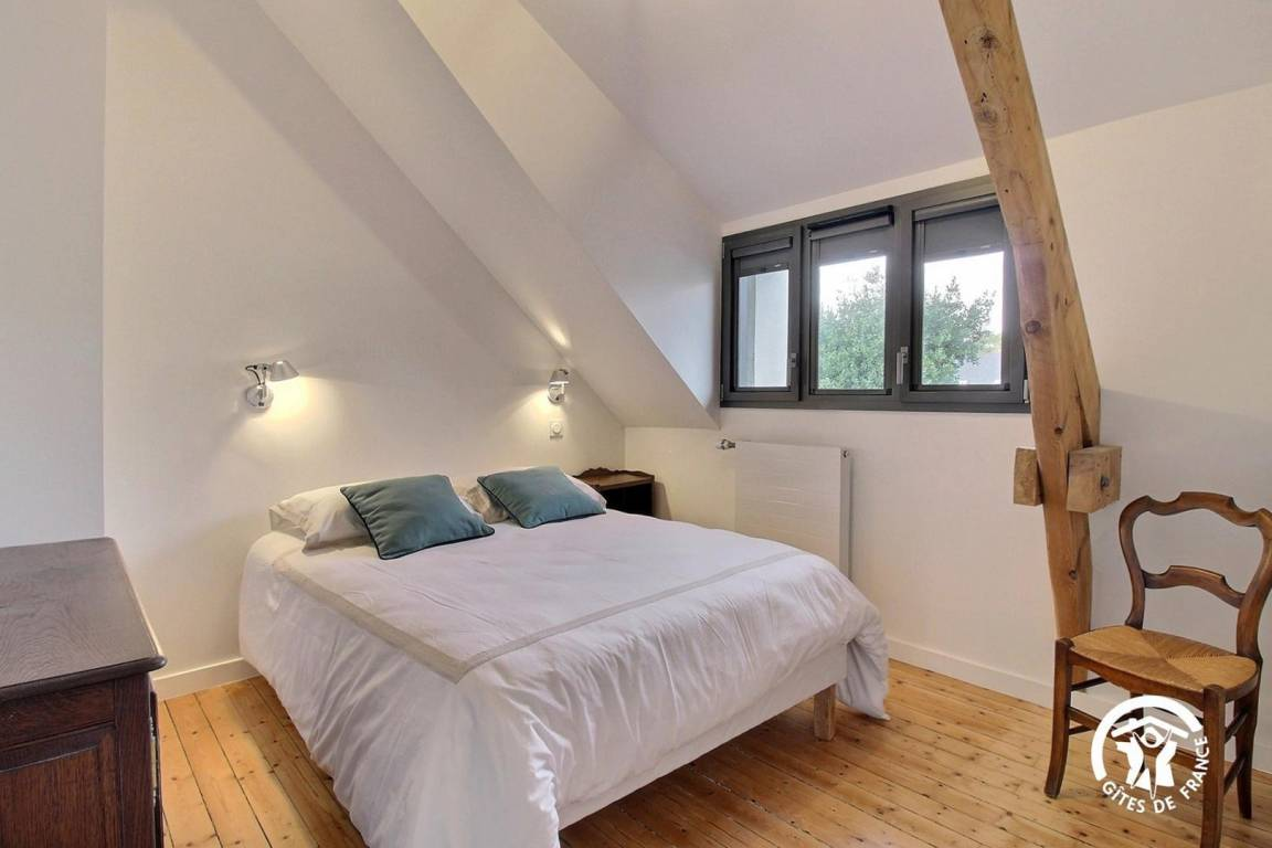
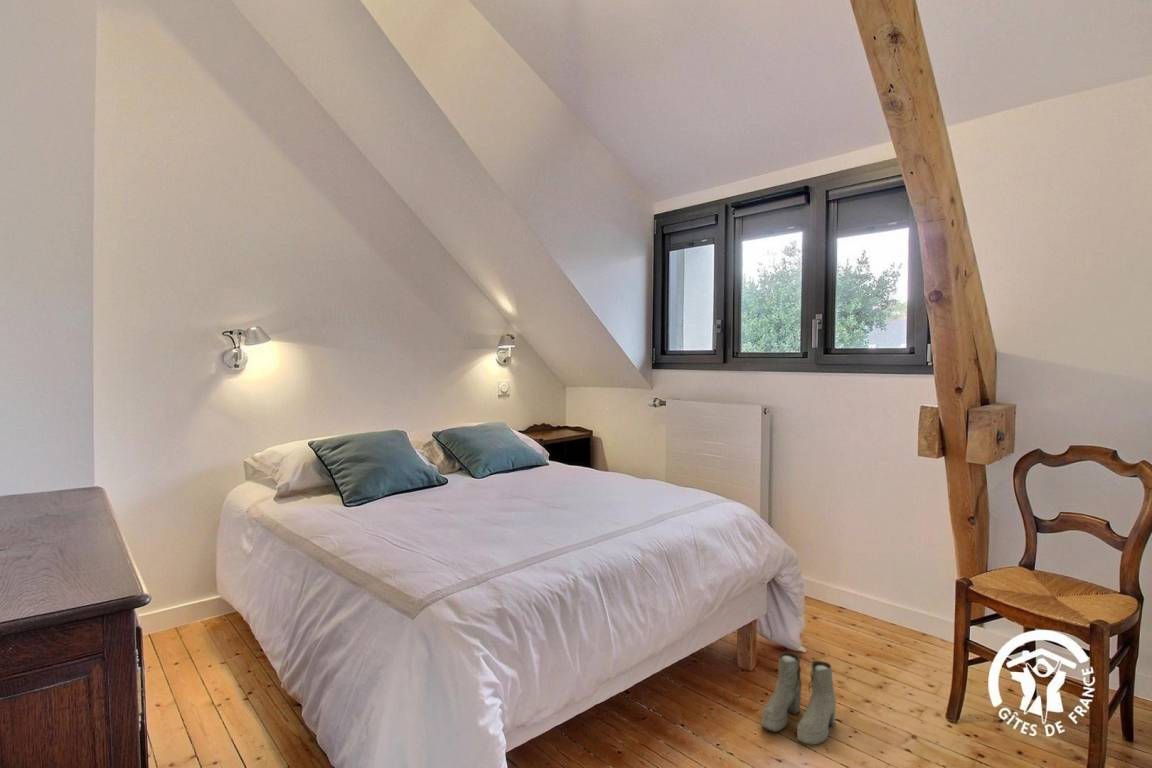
+ boots (800, 694)
